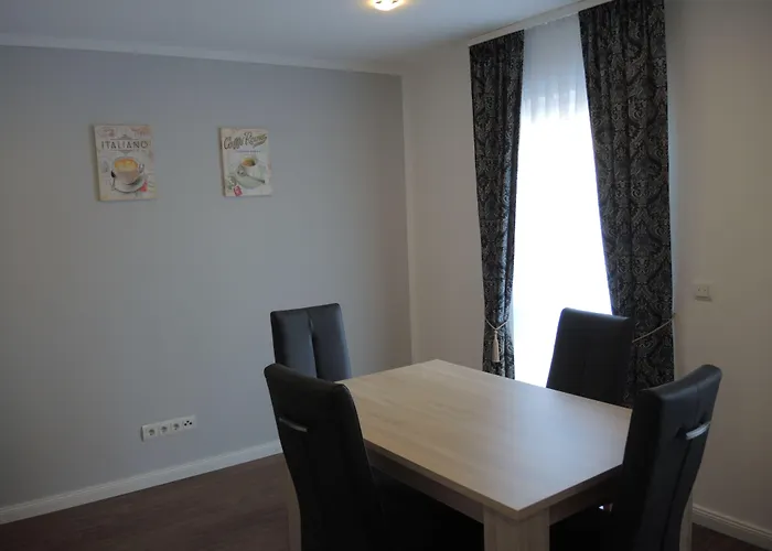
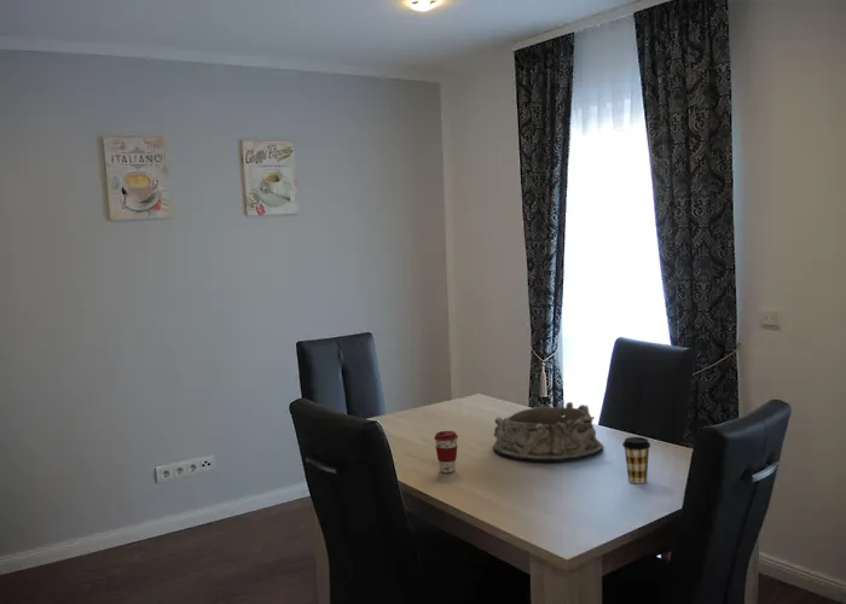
+ coffee cup (636, 460)
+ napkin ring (547, 429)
+ coffee cup (446, 452)
